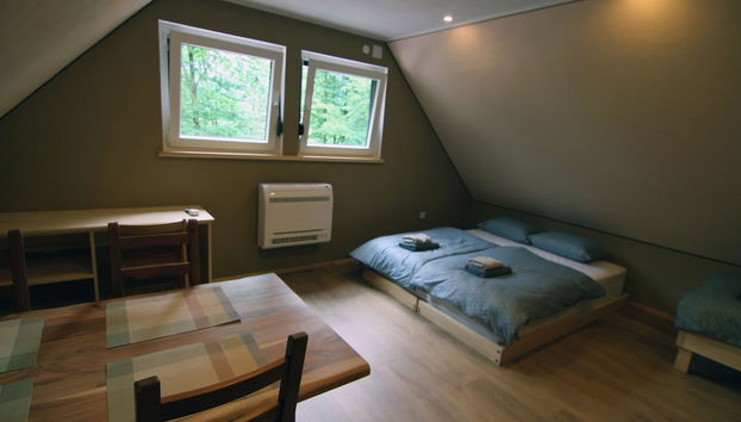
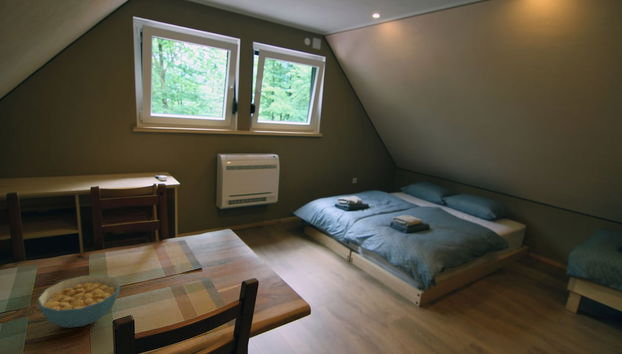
+ cereal bowl (81, 305)
